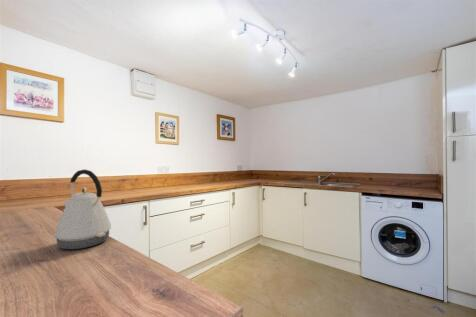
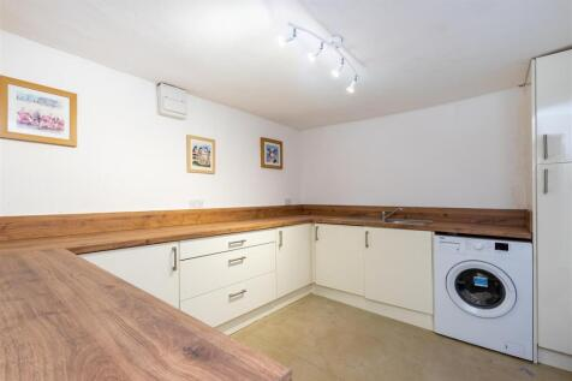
- kettle (83, 205)
